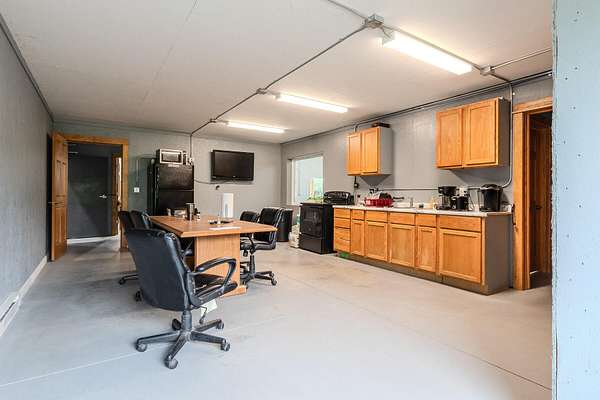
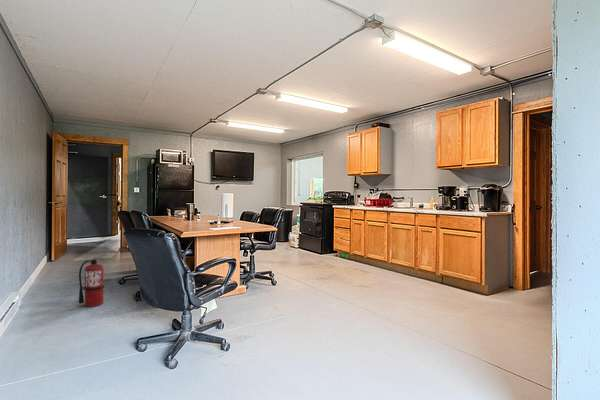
+ fire extinguisher (93, 279)
